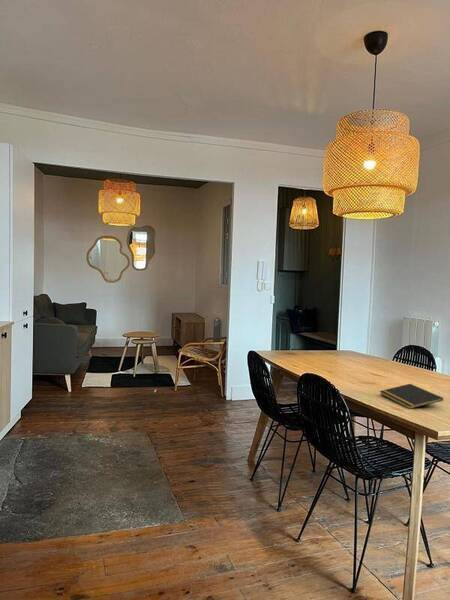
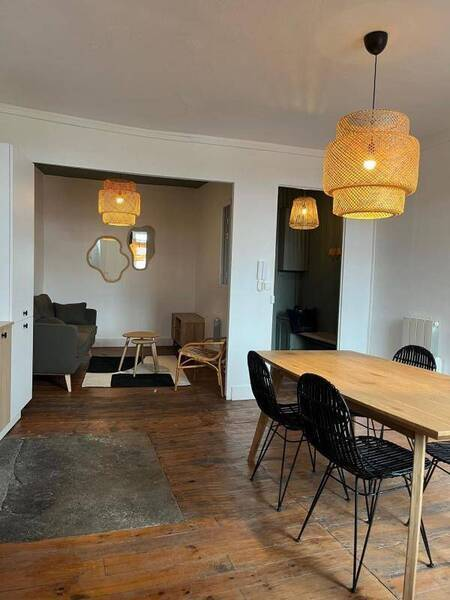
- notepad (409, 395)
